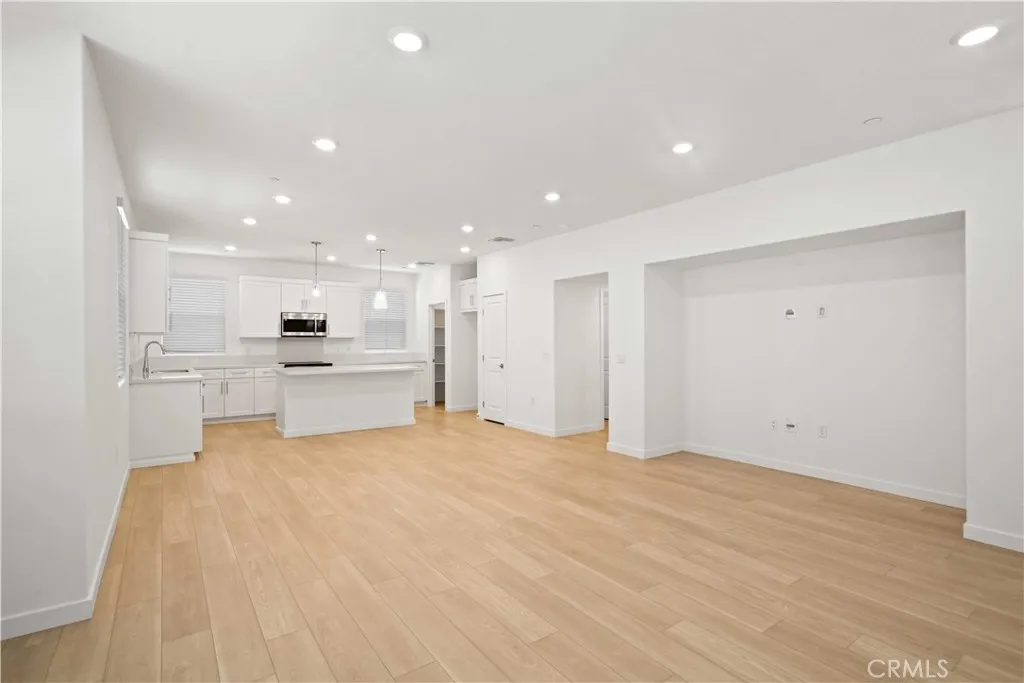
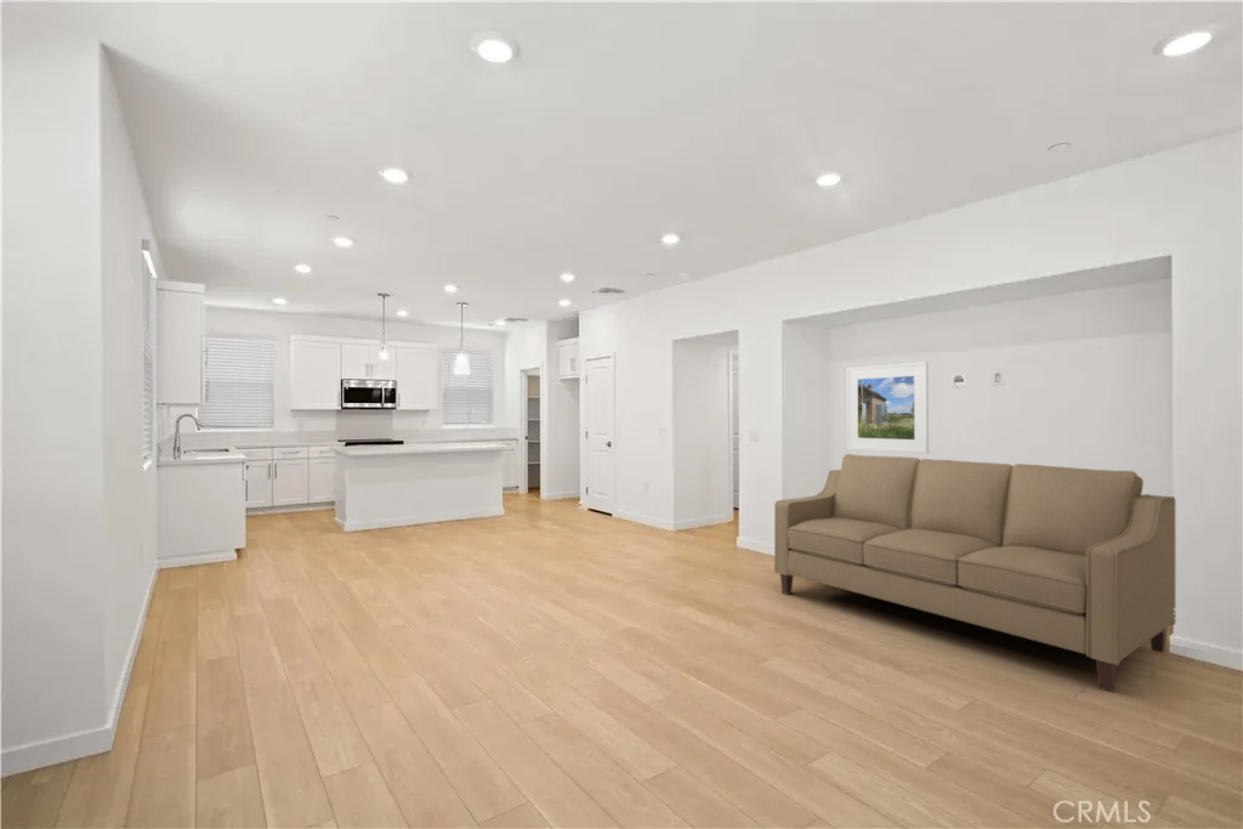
+ sofa (944, 540)
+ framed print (885, 408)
